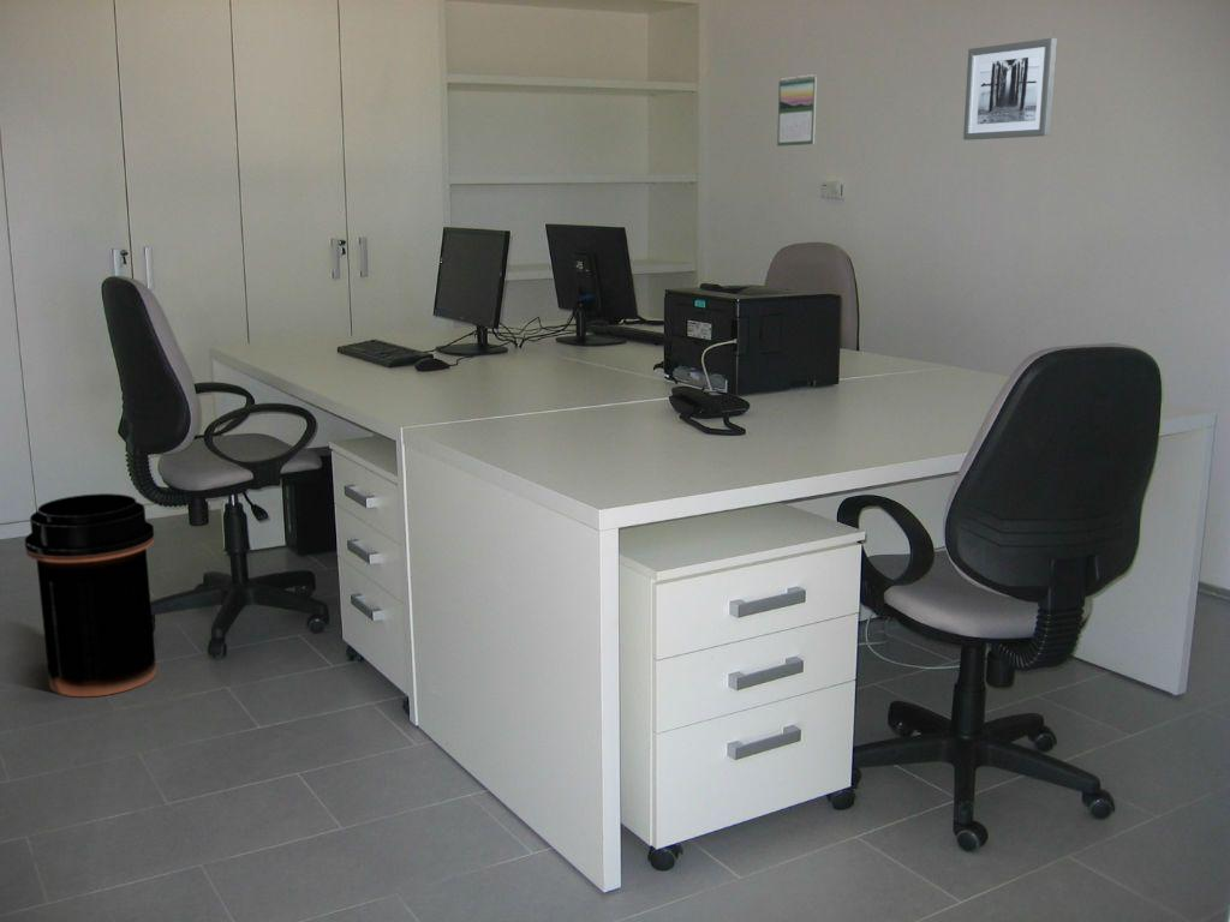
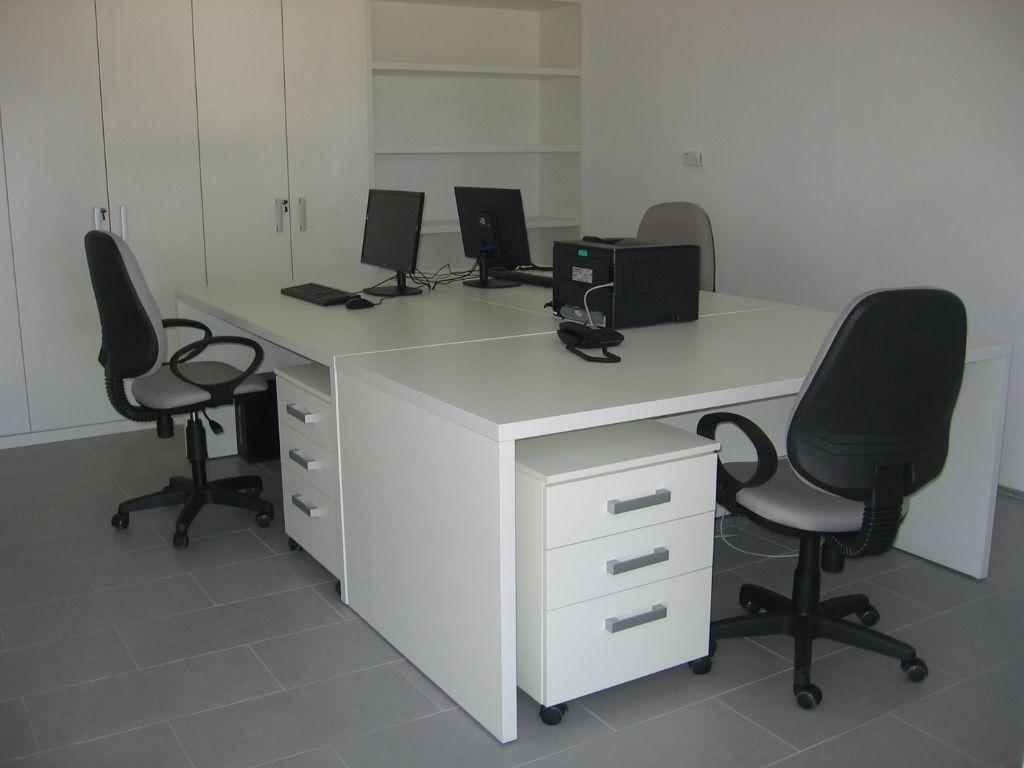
- calendar (796, 110)
- wall art (1008, 91)
- trash can (95, 592)
